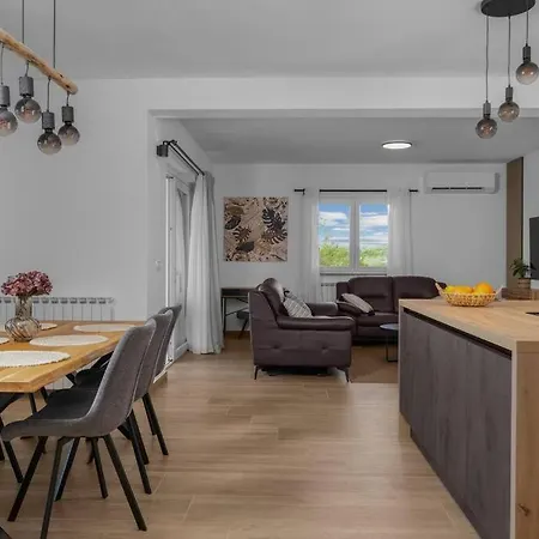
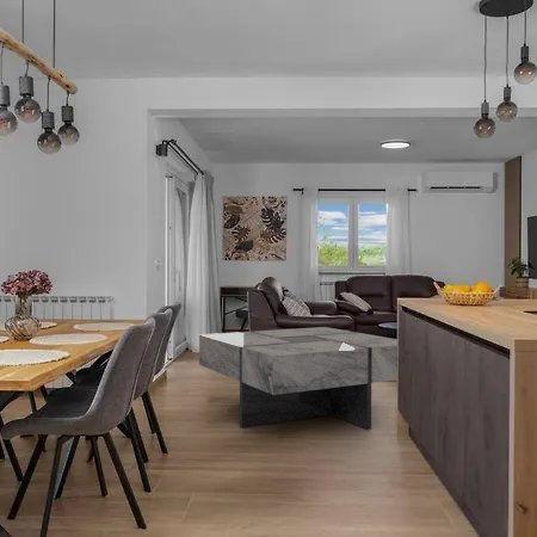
+ coffee table (303, 375)
